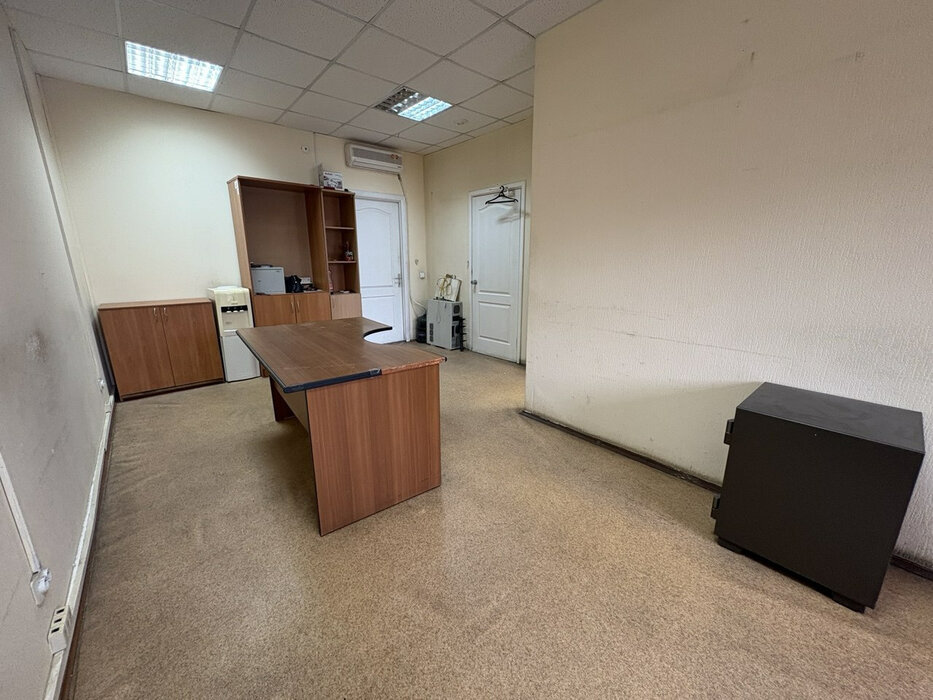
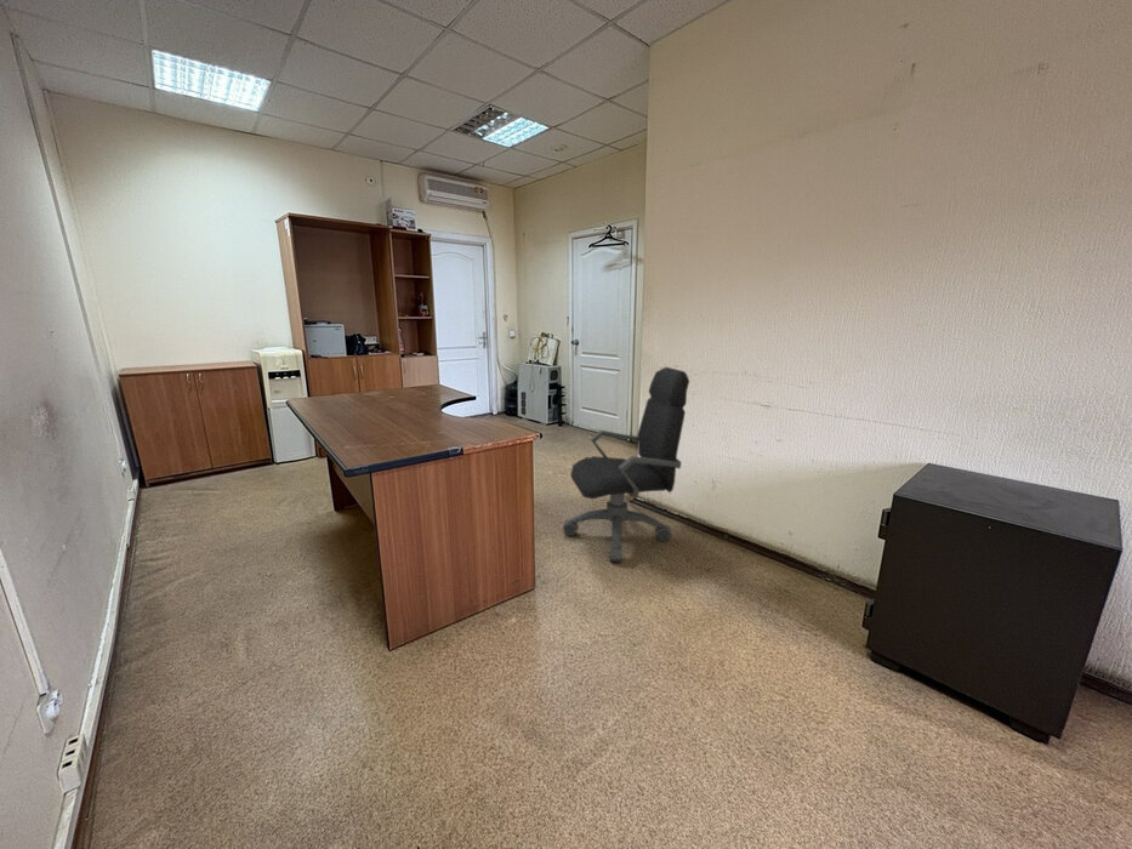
+ office chair (620, 458)
